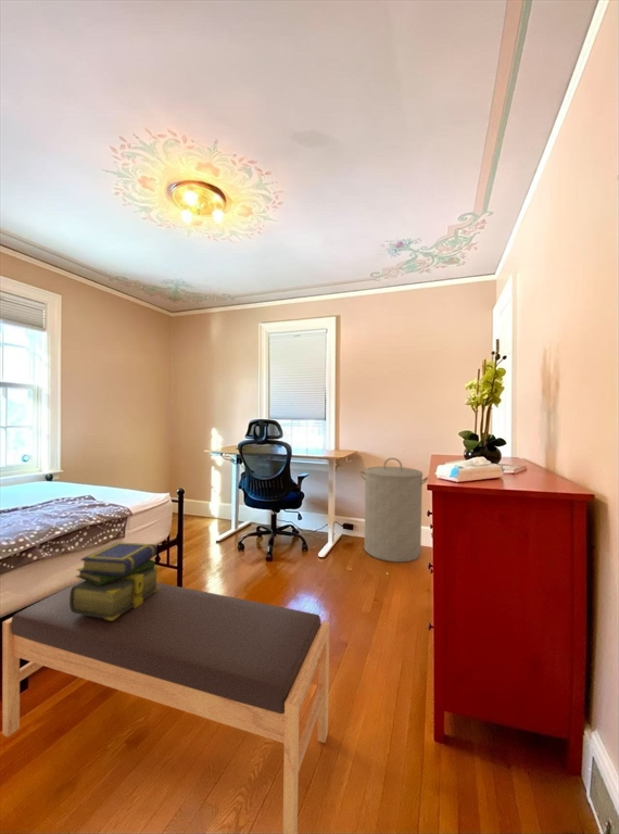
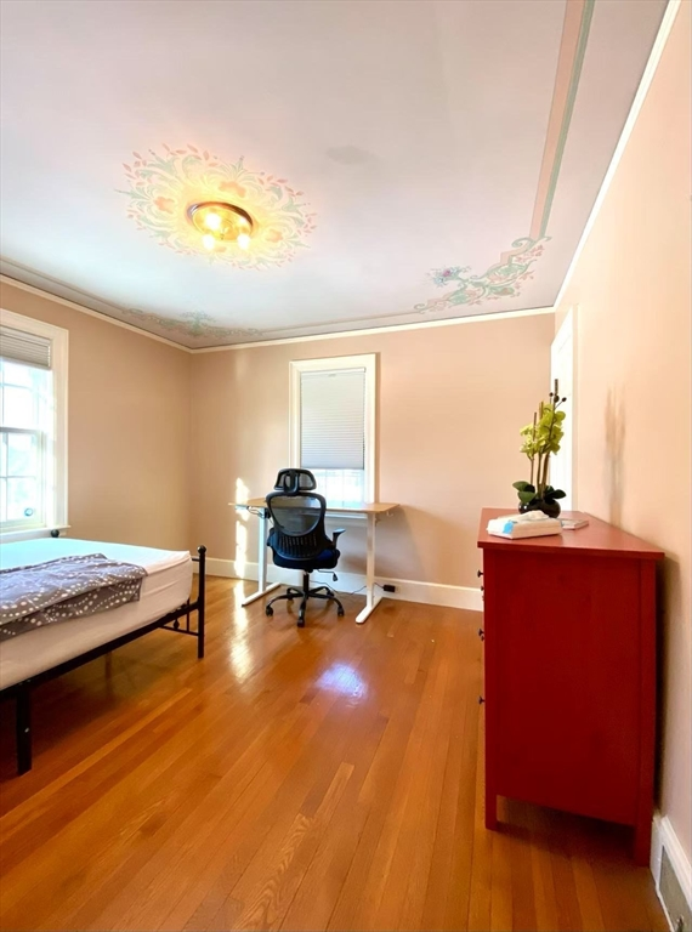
- stack of books (118, 573)
- bench (166, 673)
- laundry hamper (392, 504)
